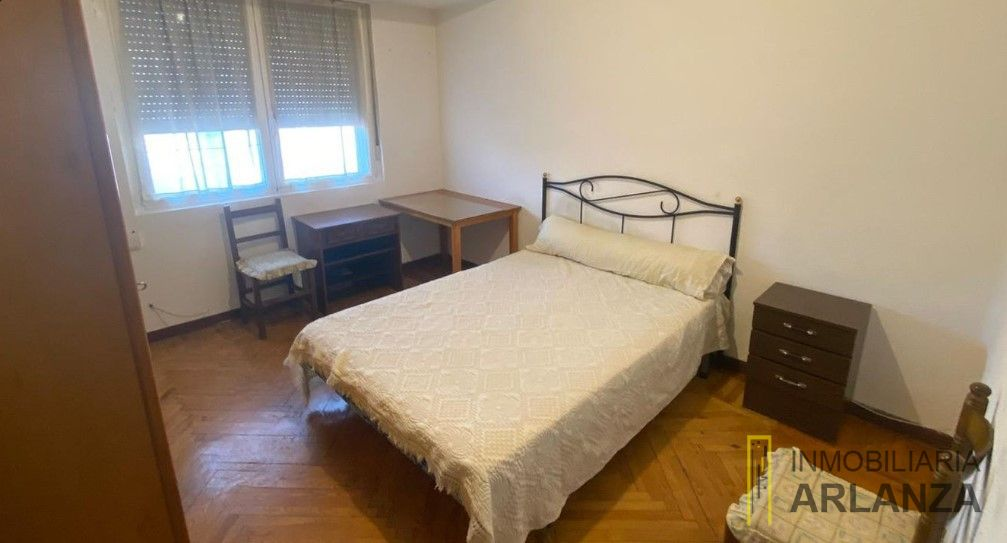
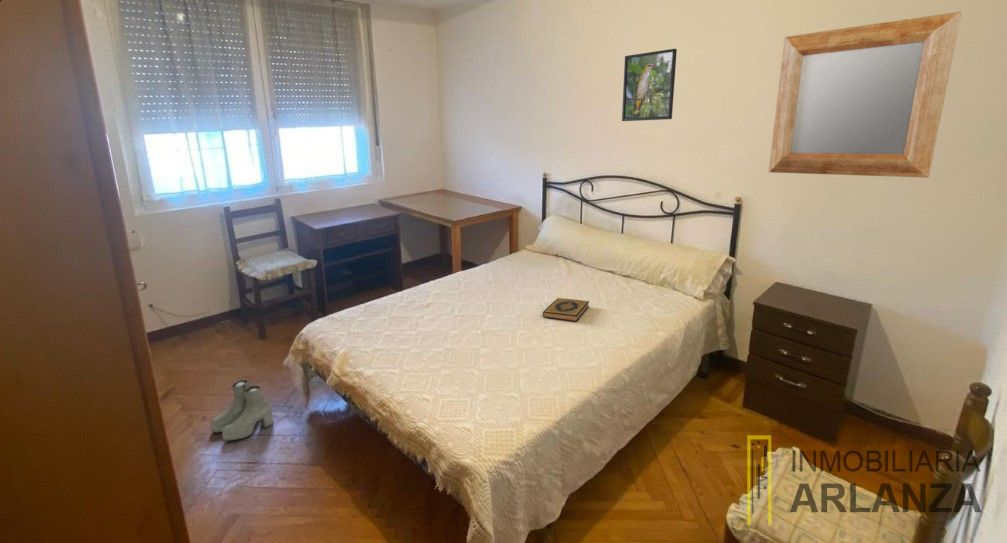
+ hardback book (566, 309)
+ mirror (850, 102)
+ boots (240, 408)
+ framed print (647, 86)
